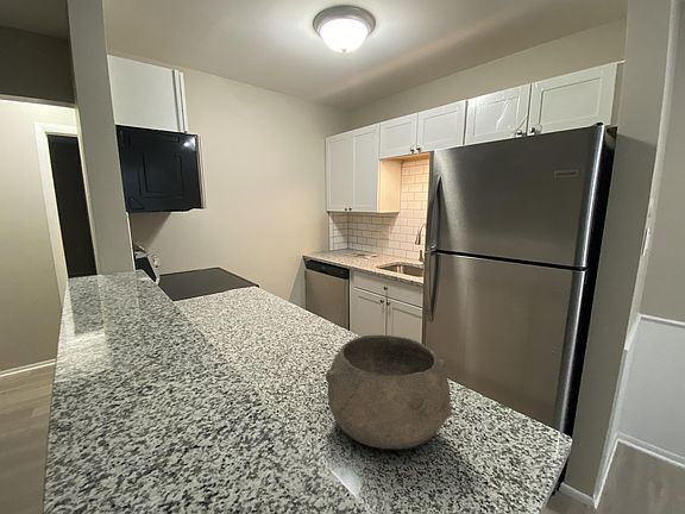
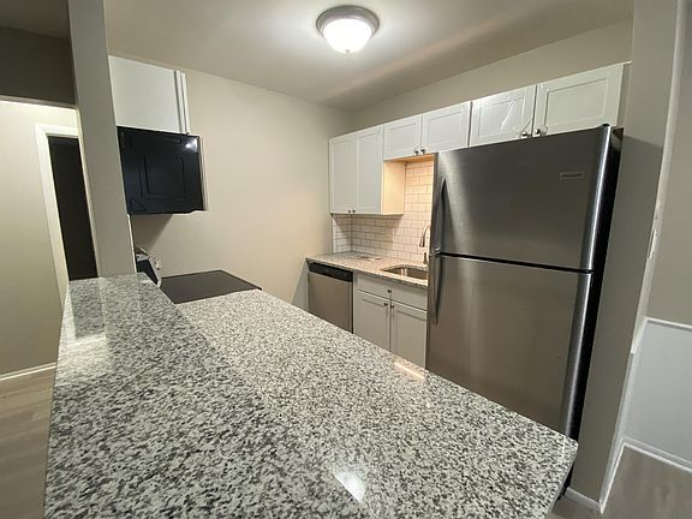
- bowl (387, 390)
